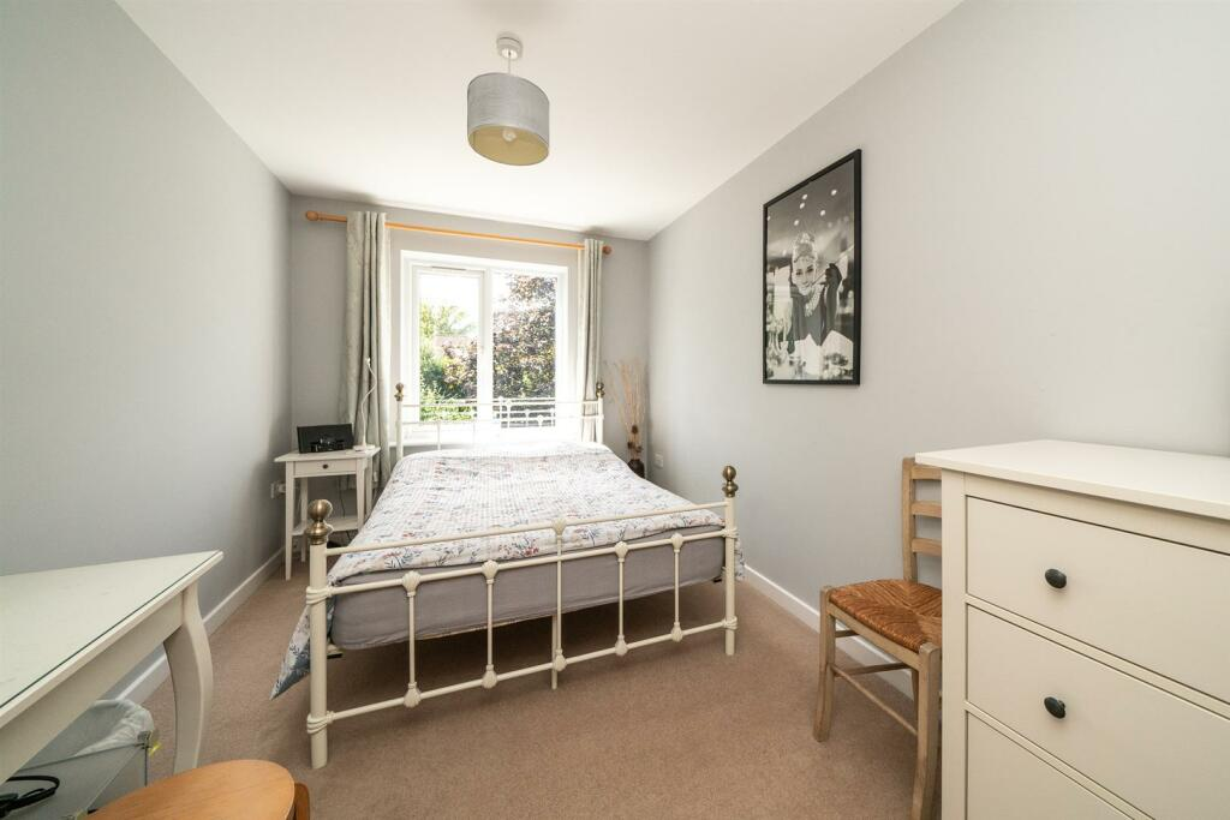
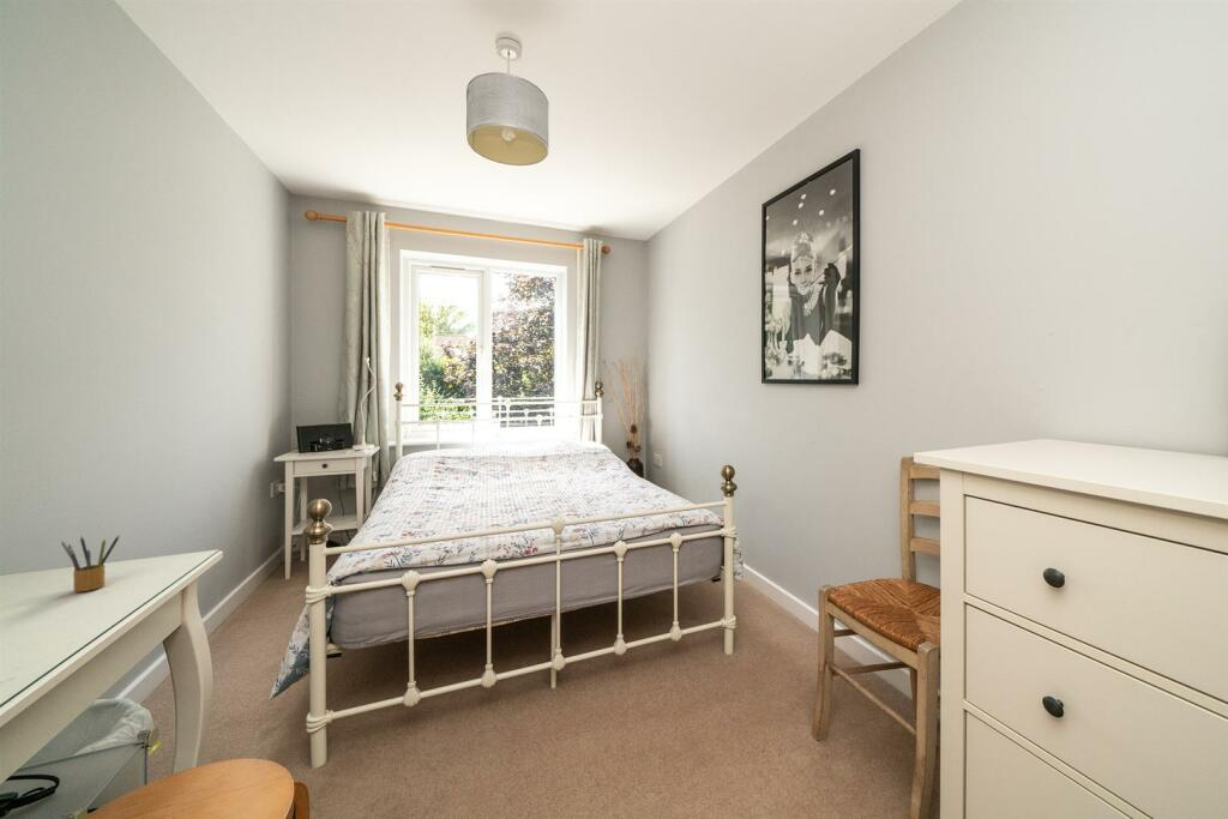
+ pencil box (90, 561)
